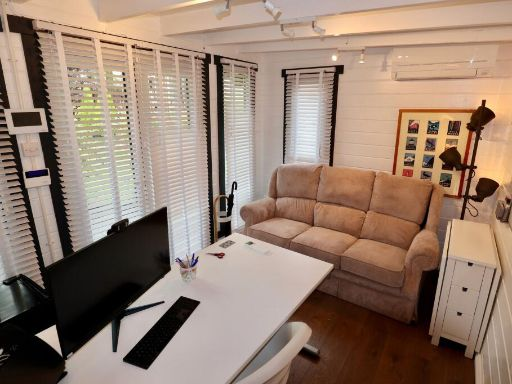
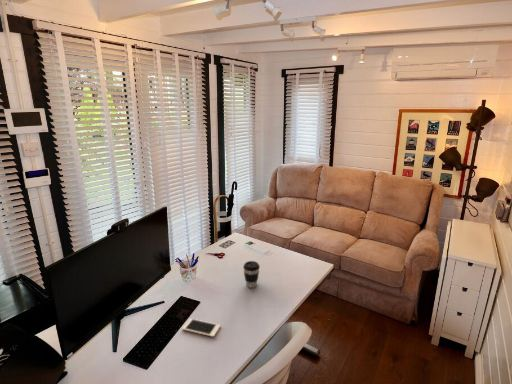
+ coffee cup (251, 274)
+ cell phone (201, 327)
